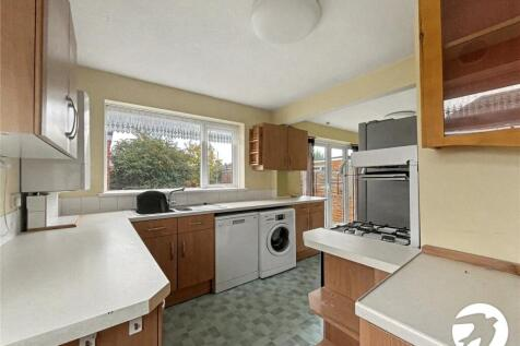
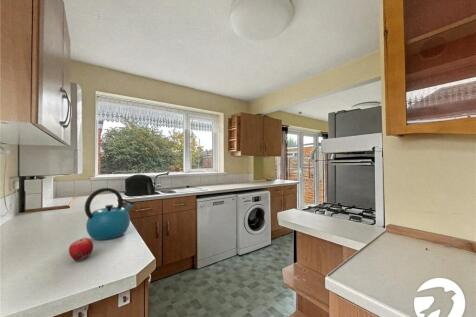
+ apple (81, 248)
+ kettle (111, 211)
